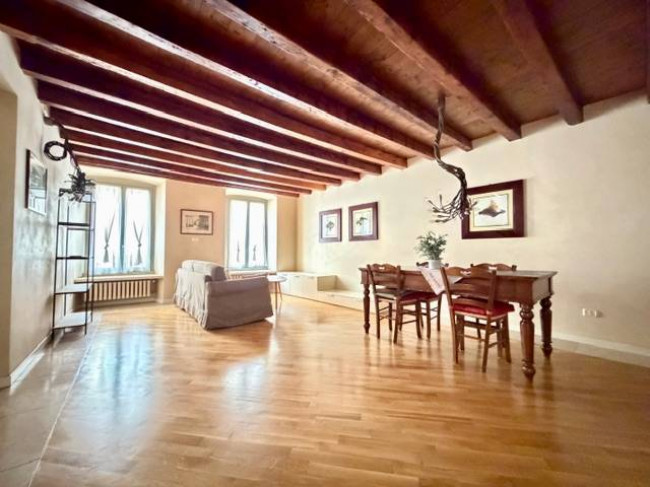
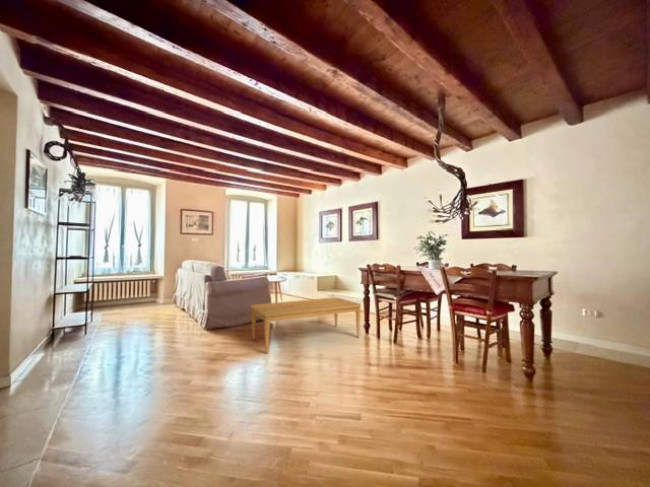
+ coffee table (305, 317)
